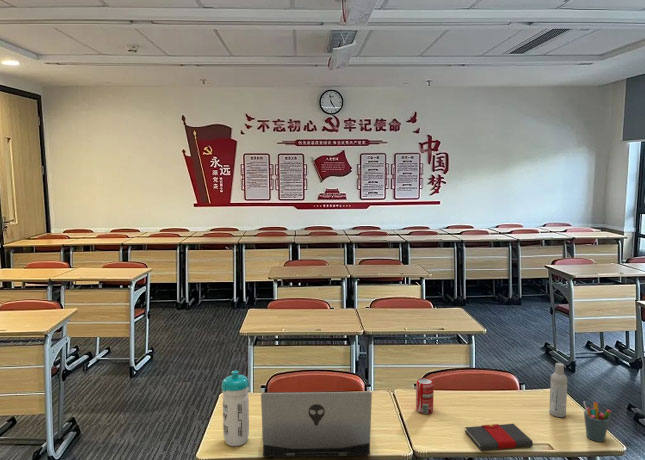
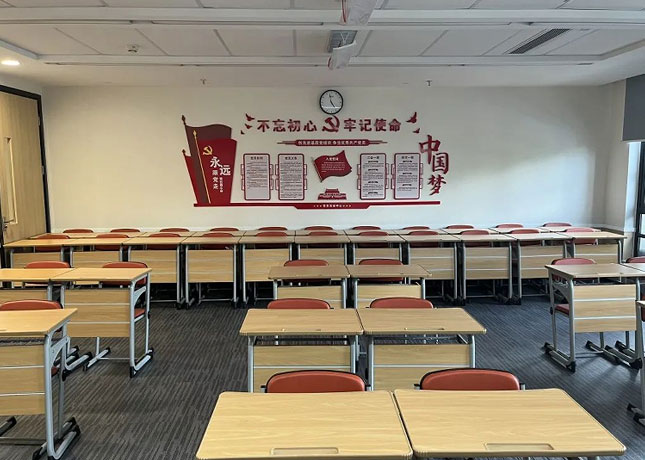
- bottle (558, 389)
- pen holder (596, 420)
- laptop (316, 409)
- beverage can (424, 395)
- water bottle (235, 406)
- book (497, 435)
